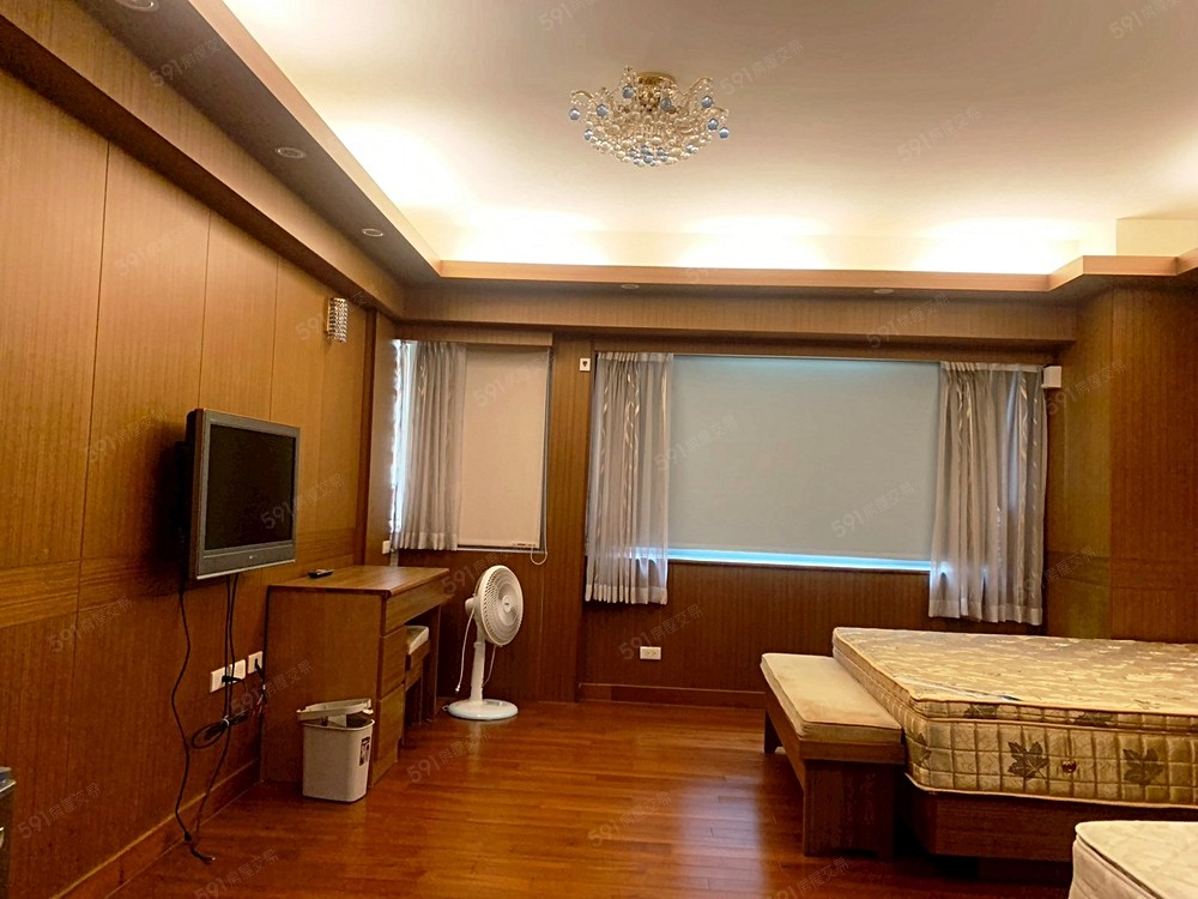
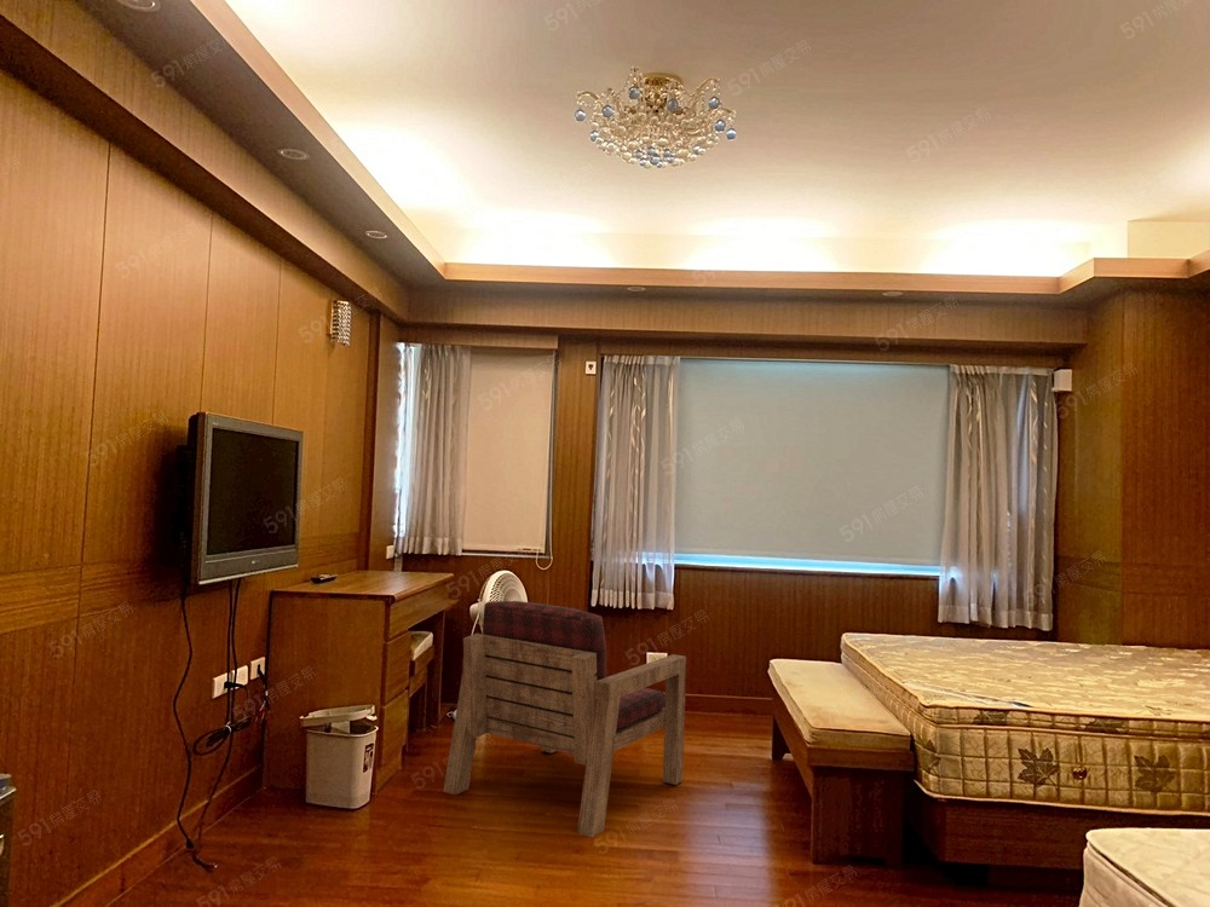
+ armchair (570, 692)
